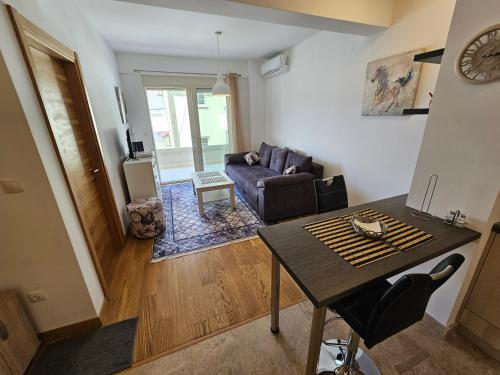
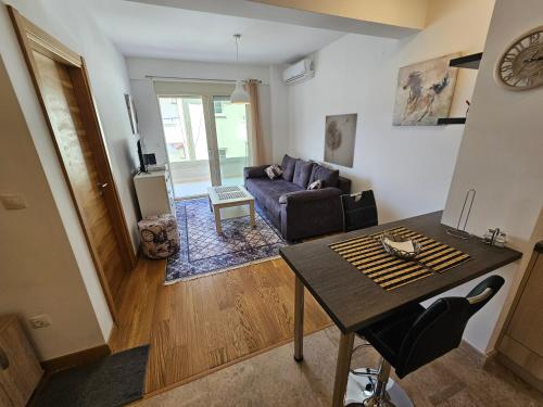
+ wall art (338, 140)
